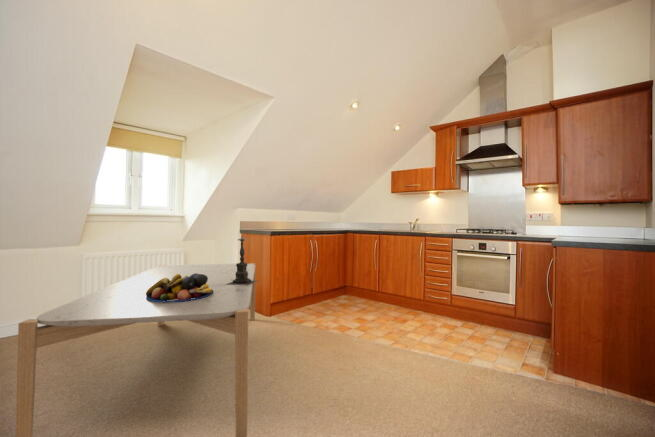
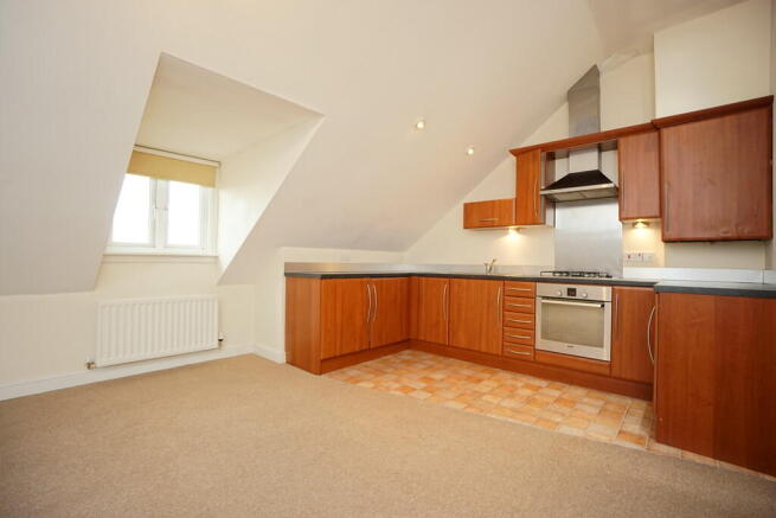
- candle holder (242, 256)
- dining table (188, 320)
- fruit bowl (180, 283)
